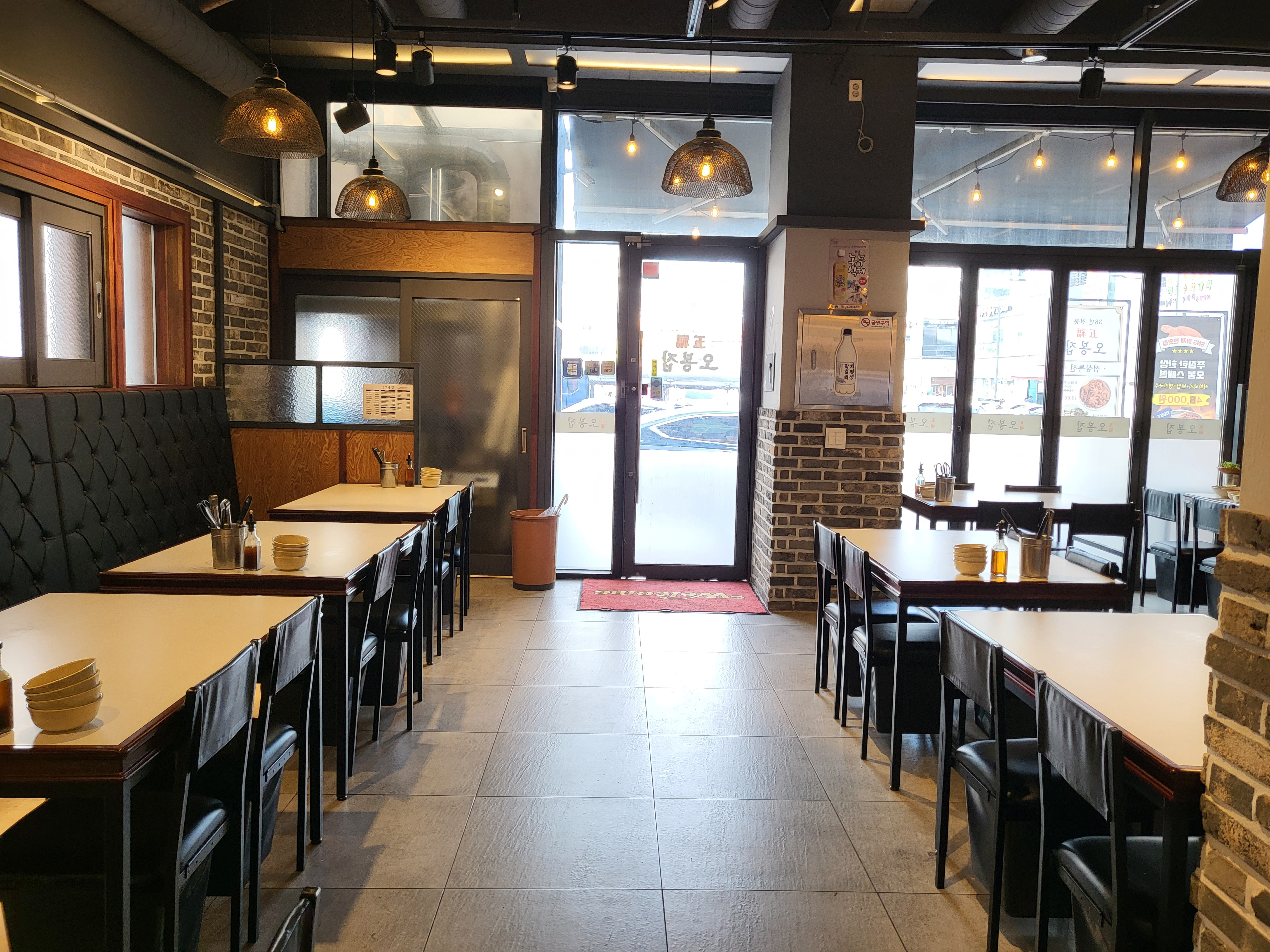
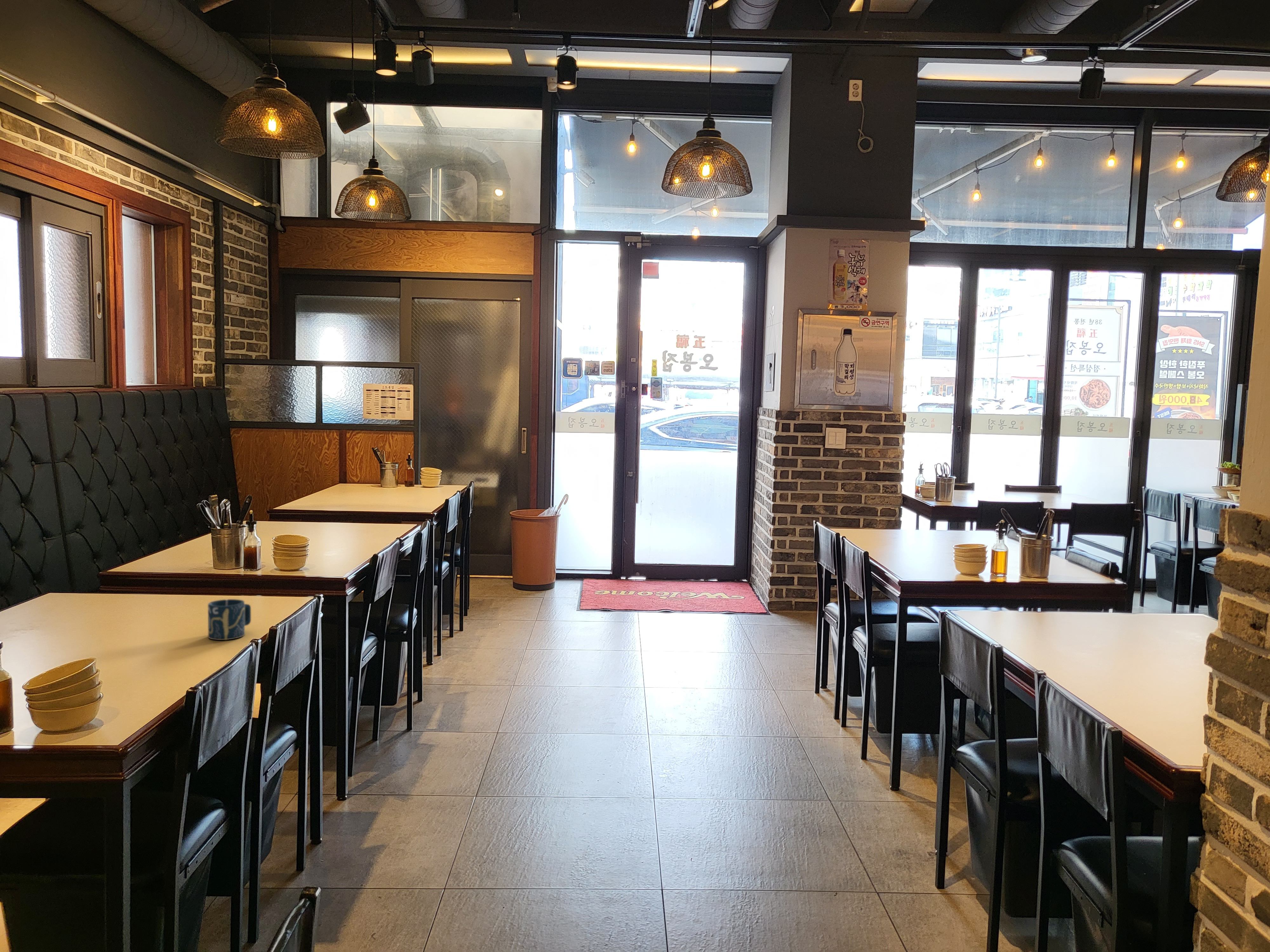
+ cup (231, 618)
